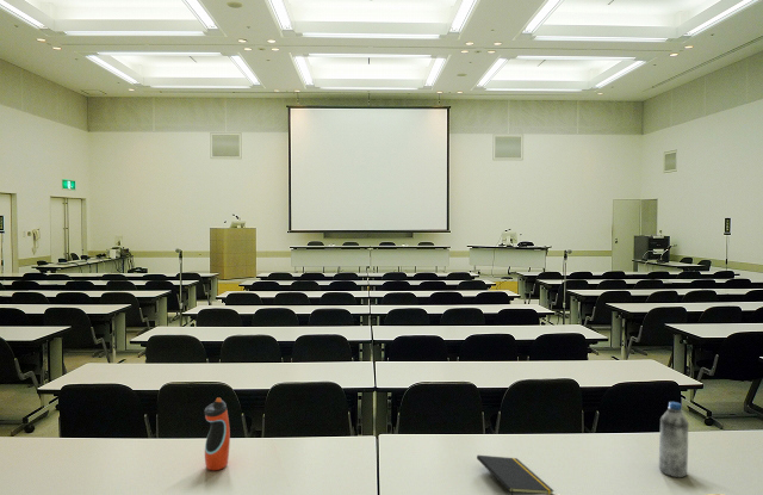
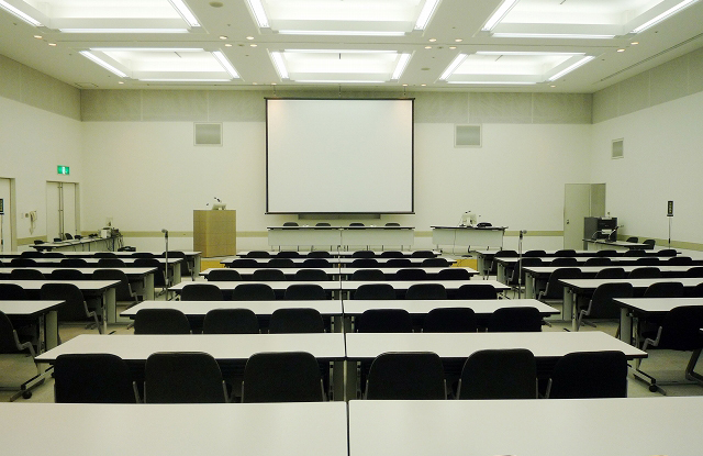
- water bottle (217, 432)
- notepad (513, 474)
- water bottle (674, 438)
